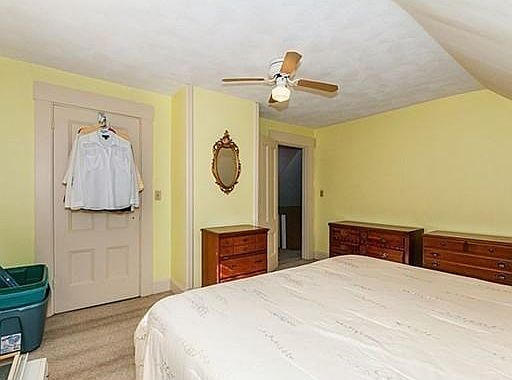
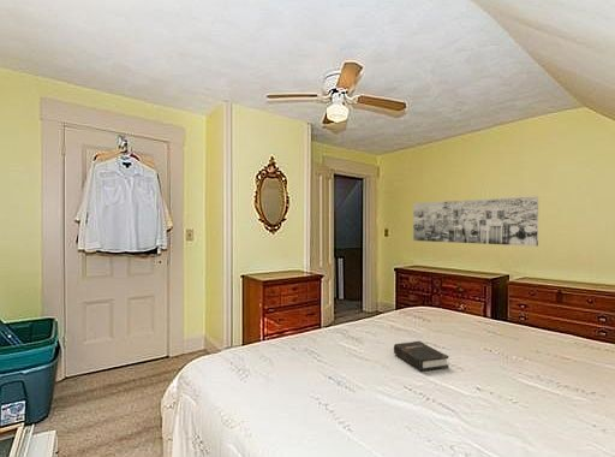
+ hardback book (419, 355)
+ wall art (467, 221)
